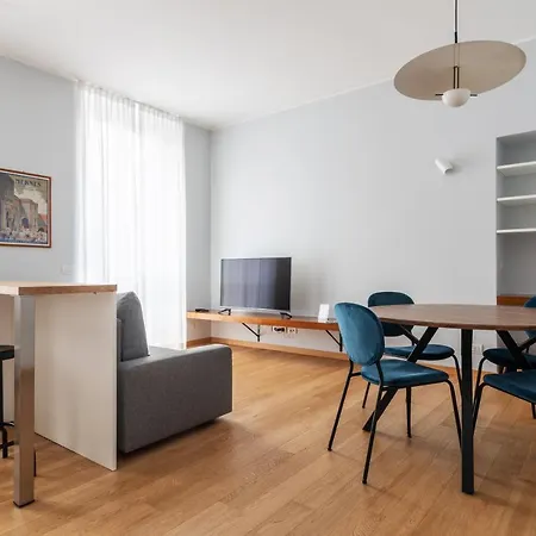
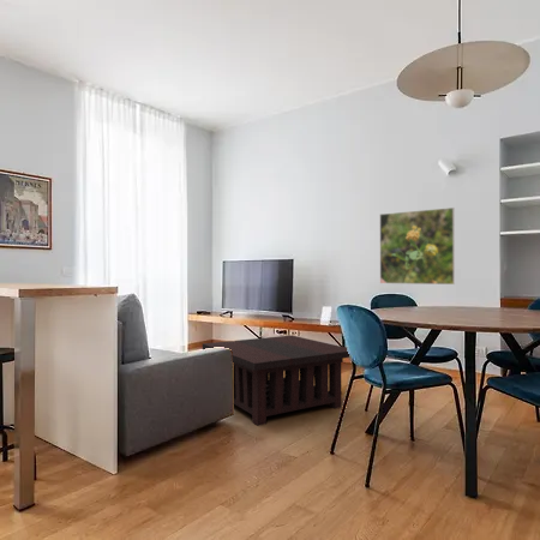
+ coffee table (276, 374)
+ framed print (415, 247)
